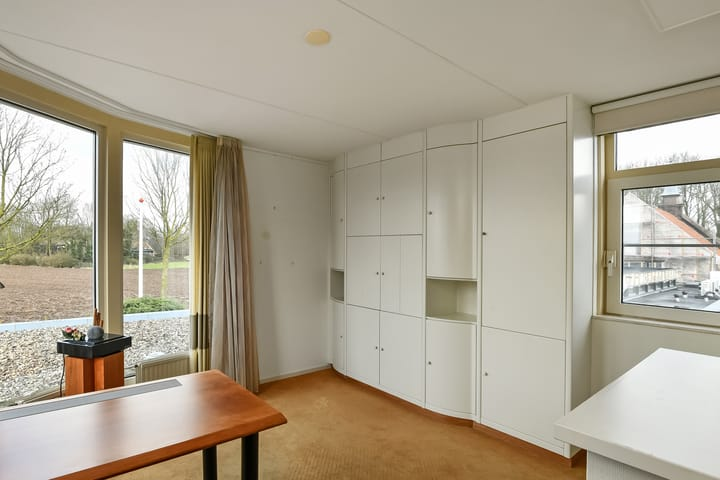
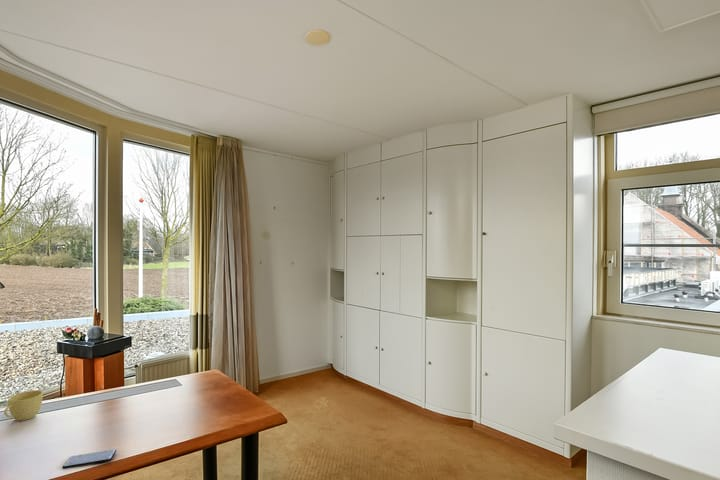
+ cup (22, 408)
+ smartphone (90, 458)
